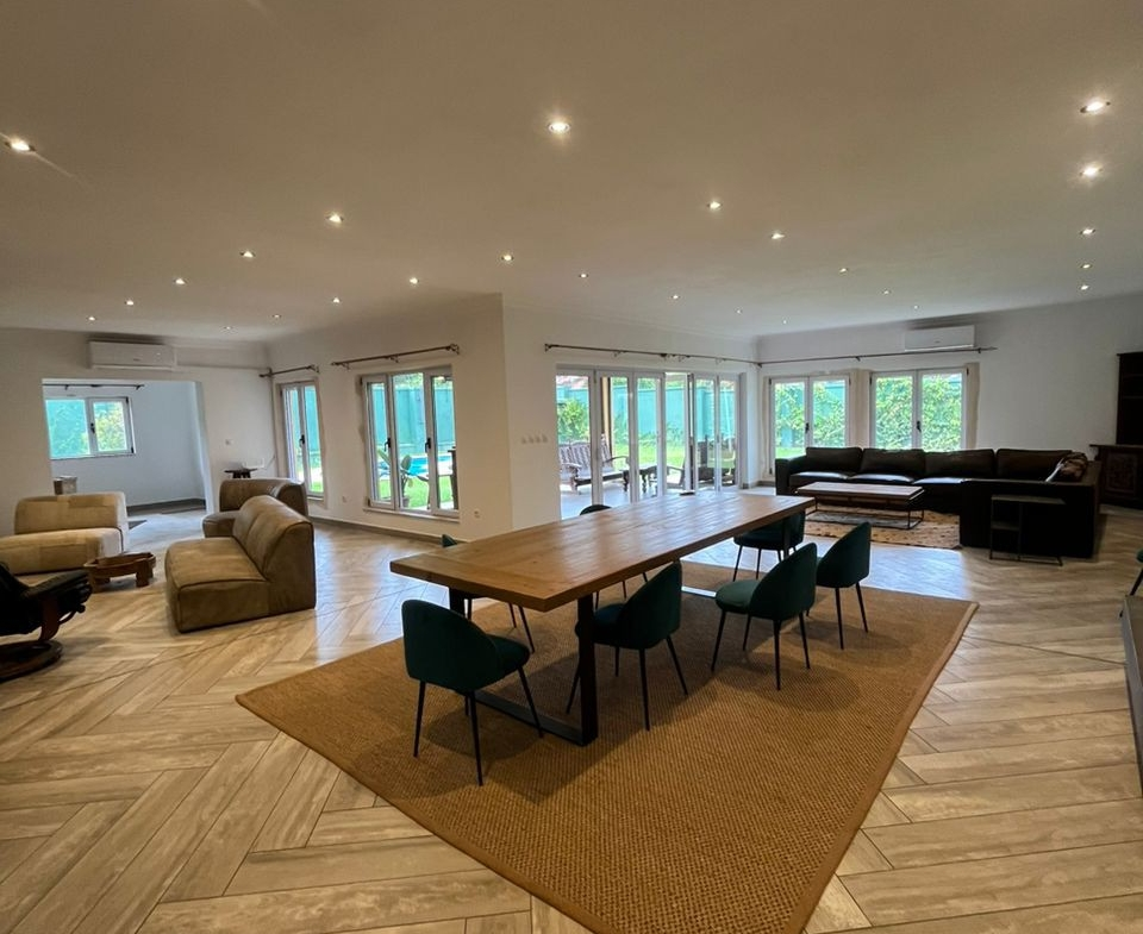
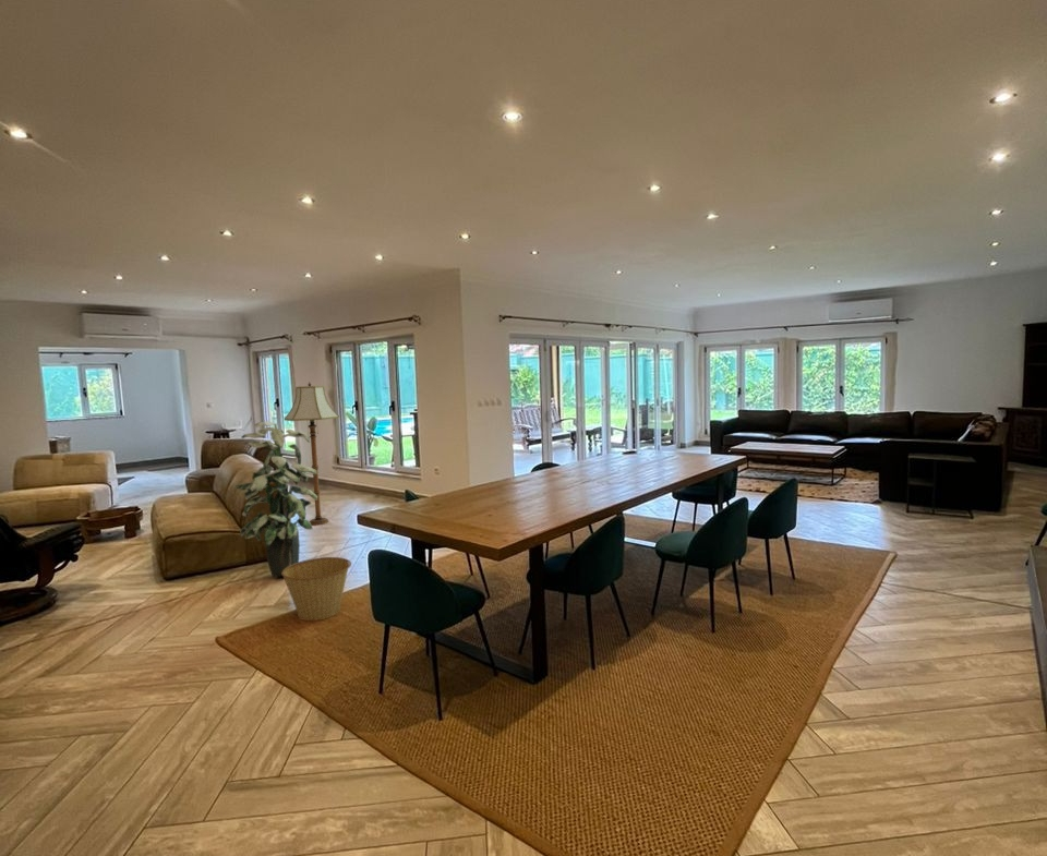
+ floor lamp (314, 453)
+ indoor plant (276, 497)
+ basket (318, 589)
